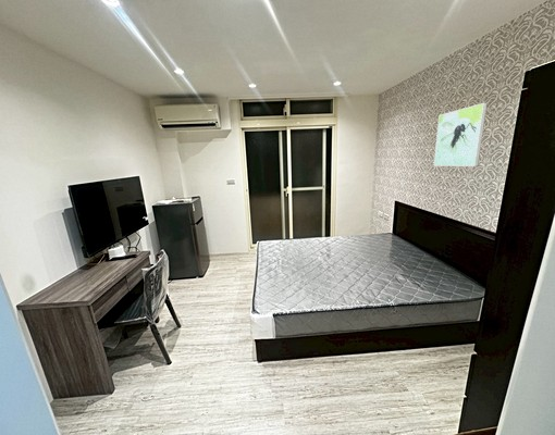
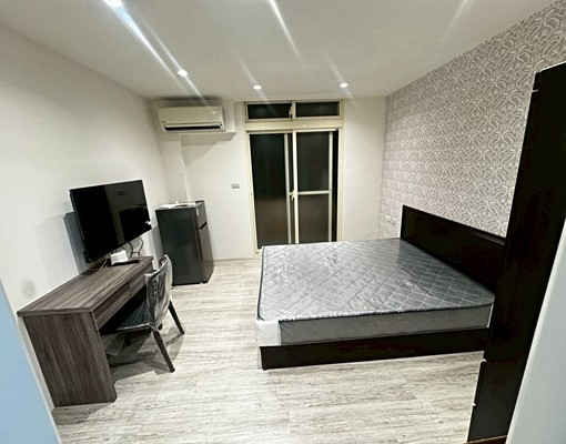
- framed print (456, 138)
